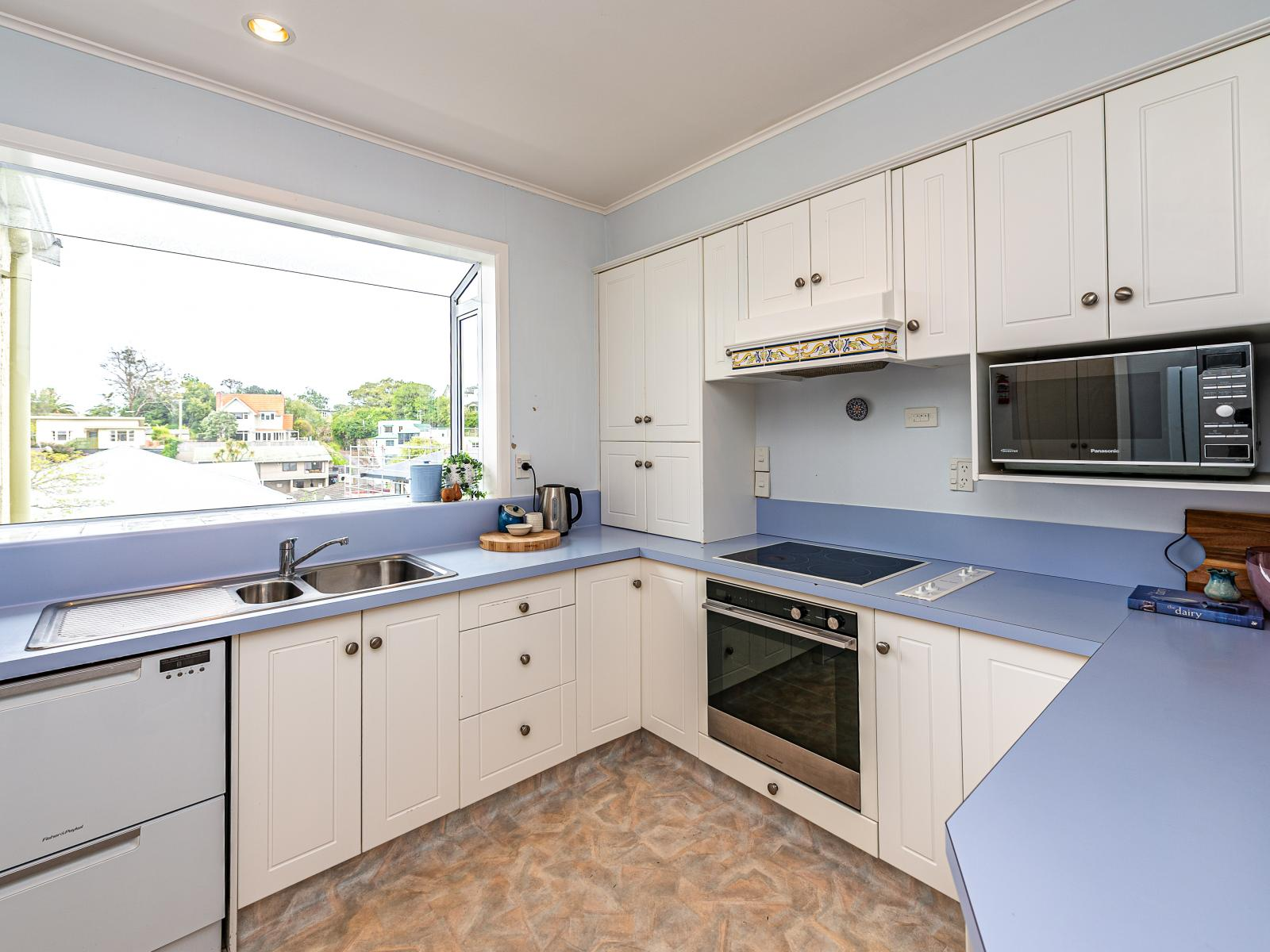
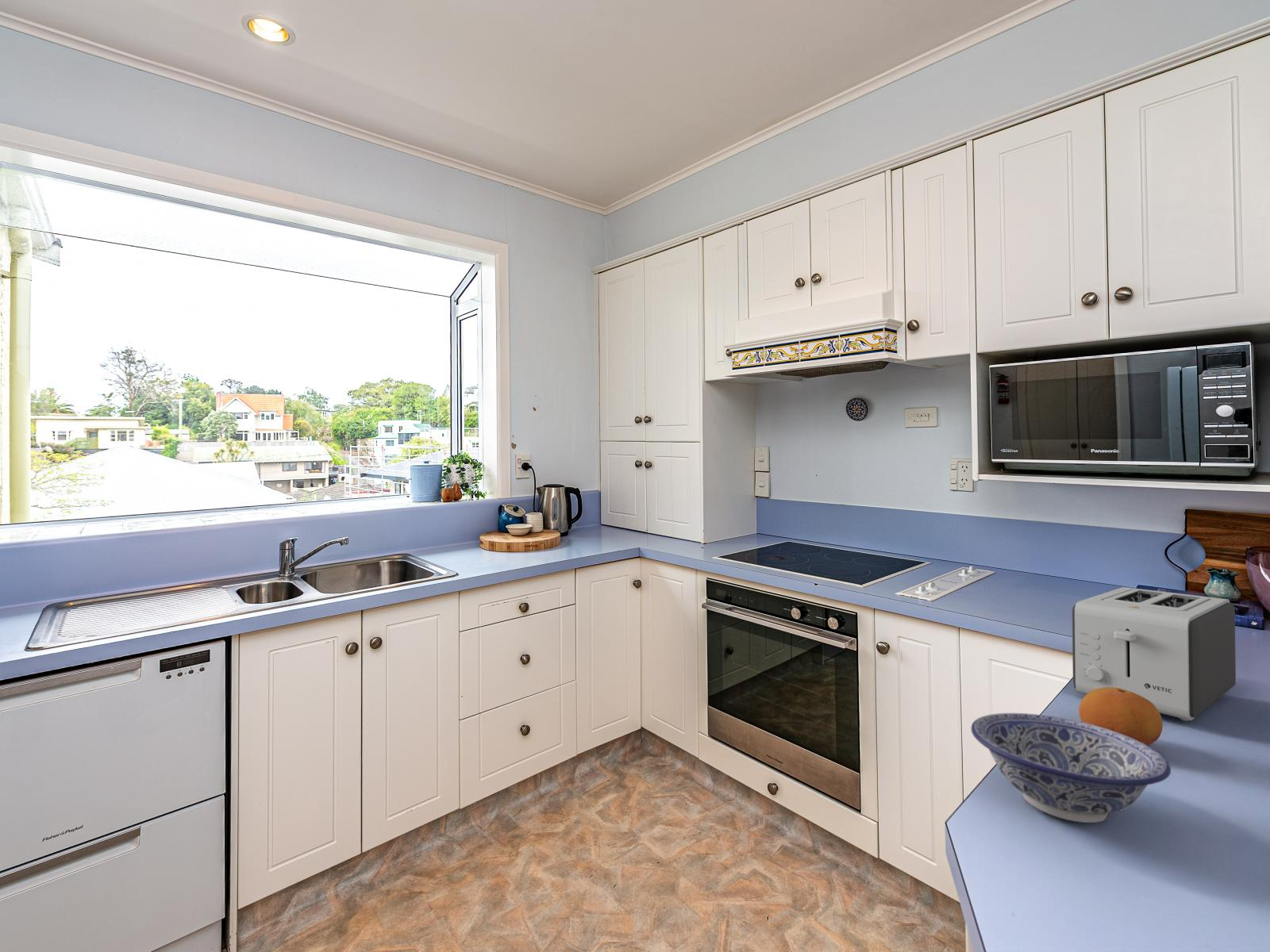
+ toaster (1151, 648)
+ fruit (1120, 716)
+ bowl (1063, 772)
